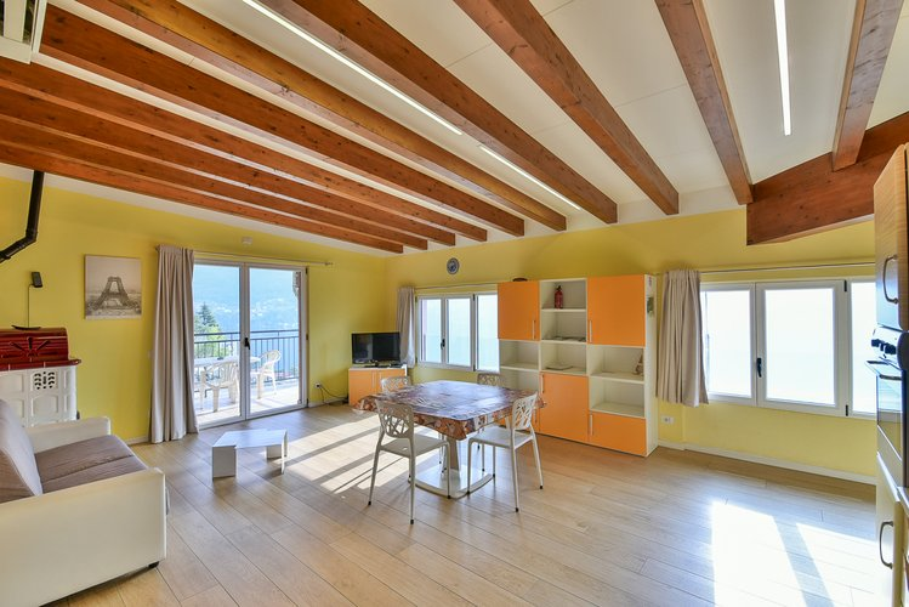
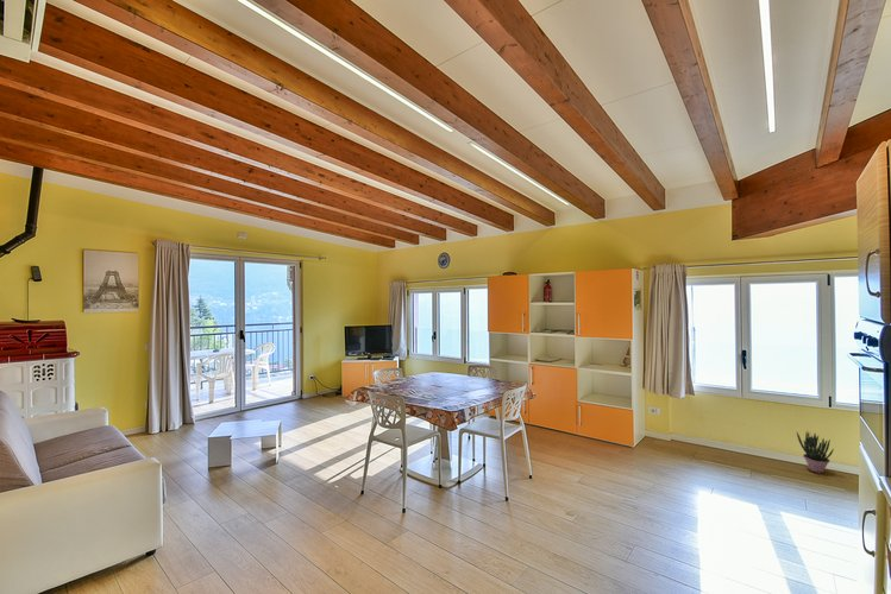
+ potted plant (814, 451)
